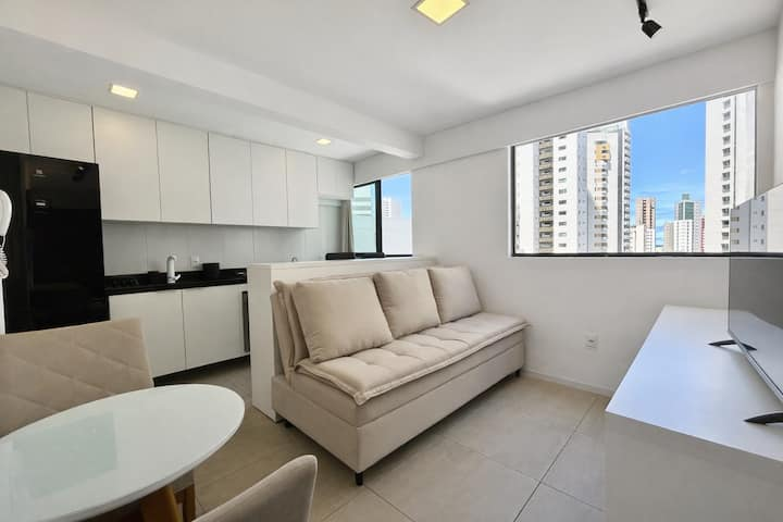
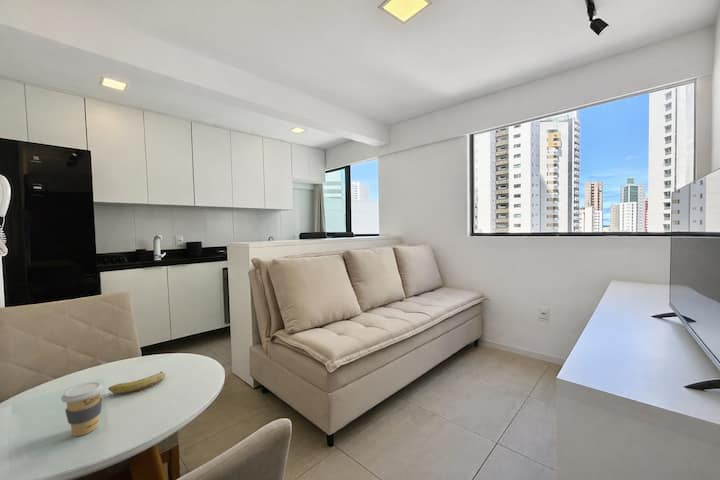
+ fruit (138, 382)
+ coffee cup (84, 409)
